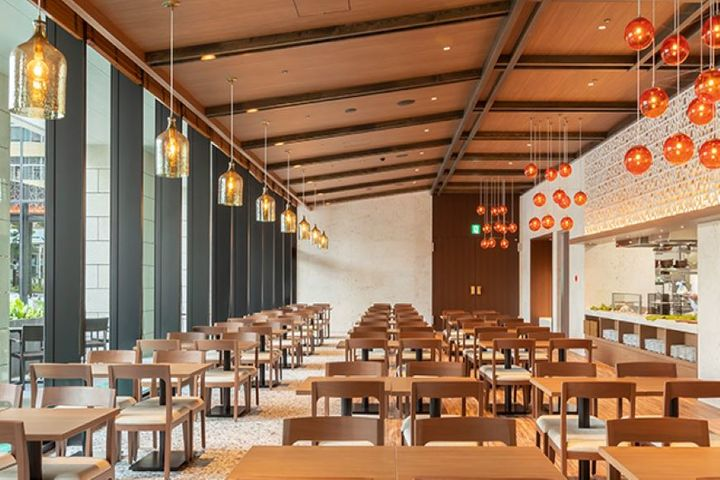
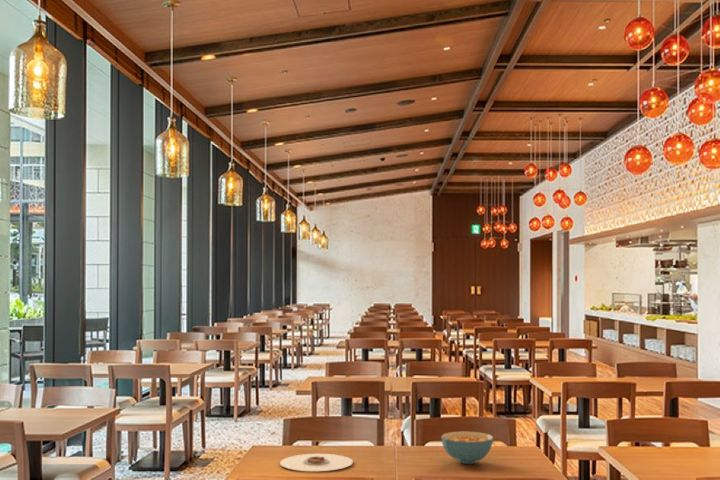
+ plate (316, 459)
+ cereal bowl (467, 449)
